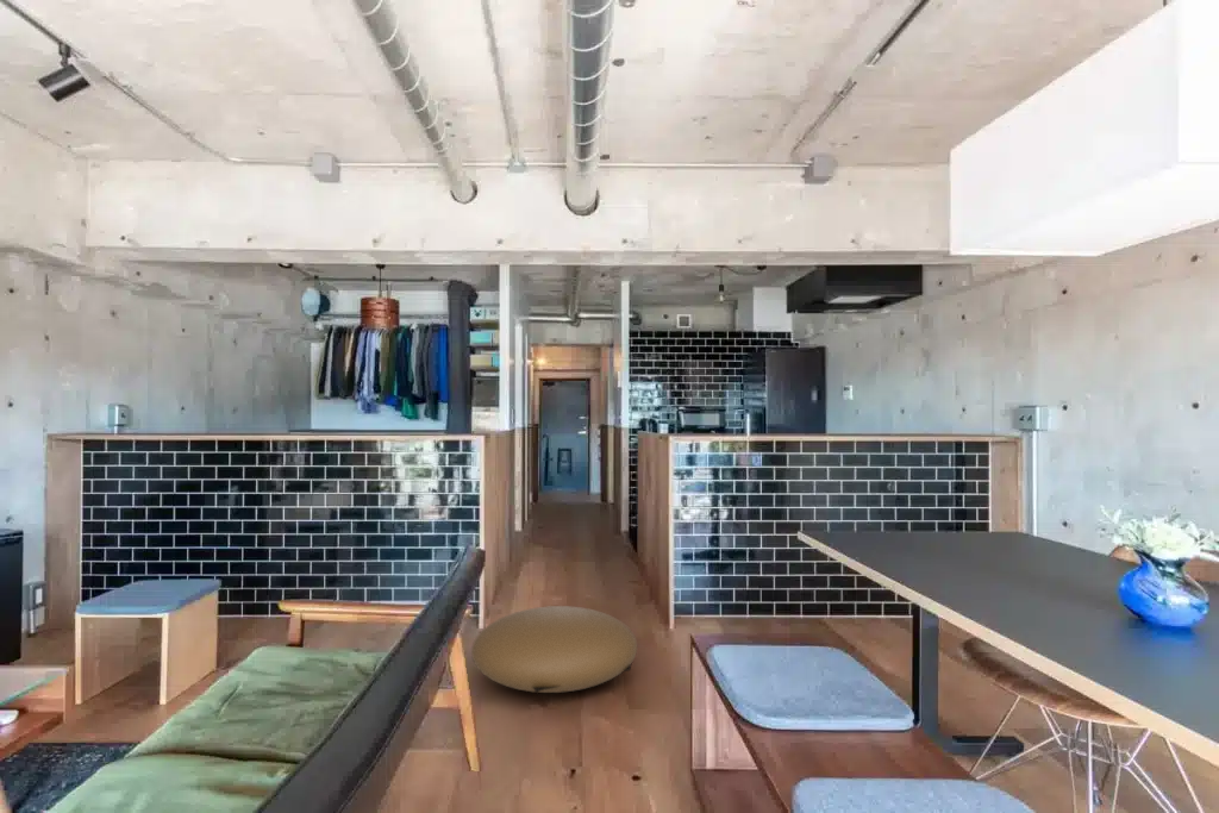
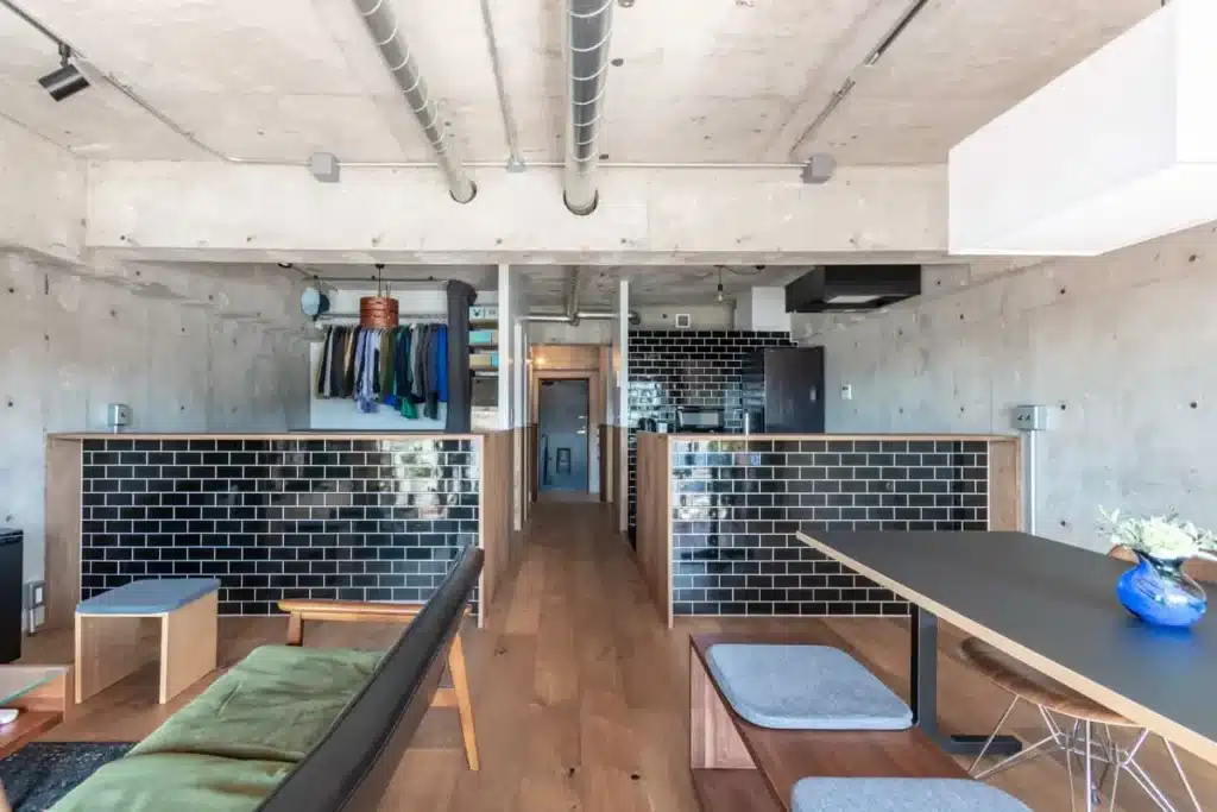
- pouf (555, 646)
